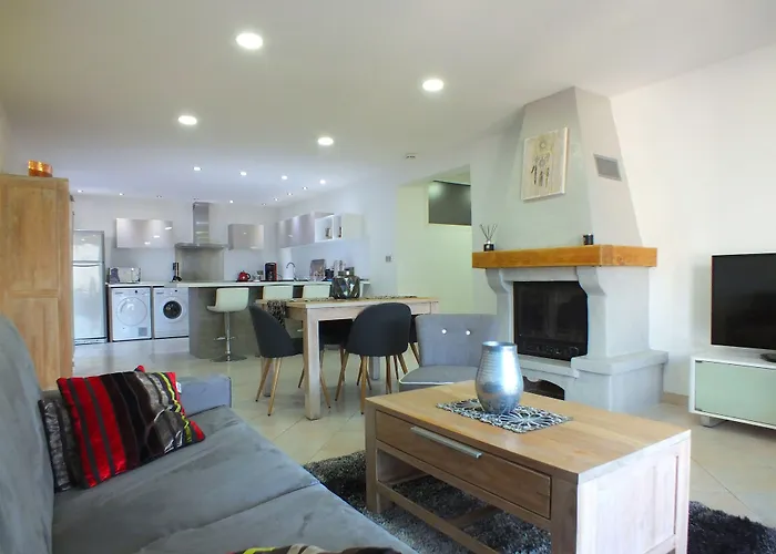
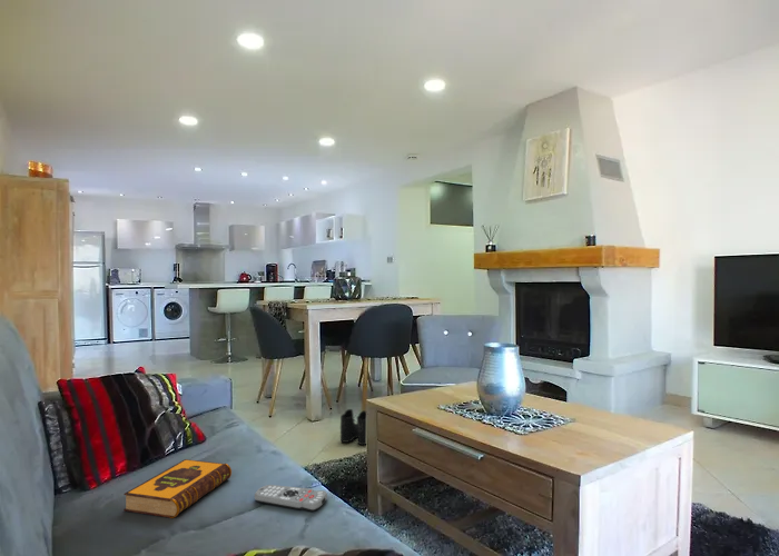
+ remote control (289, 497)
+ hardback book (181, 486)
+ boots (359, 424)
